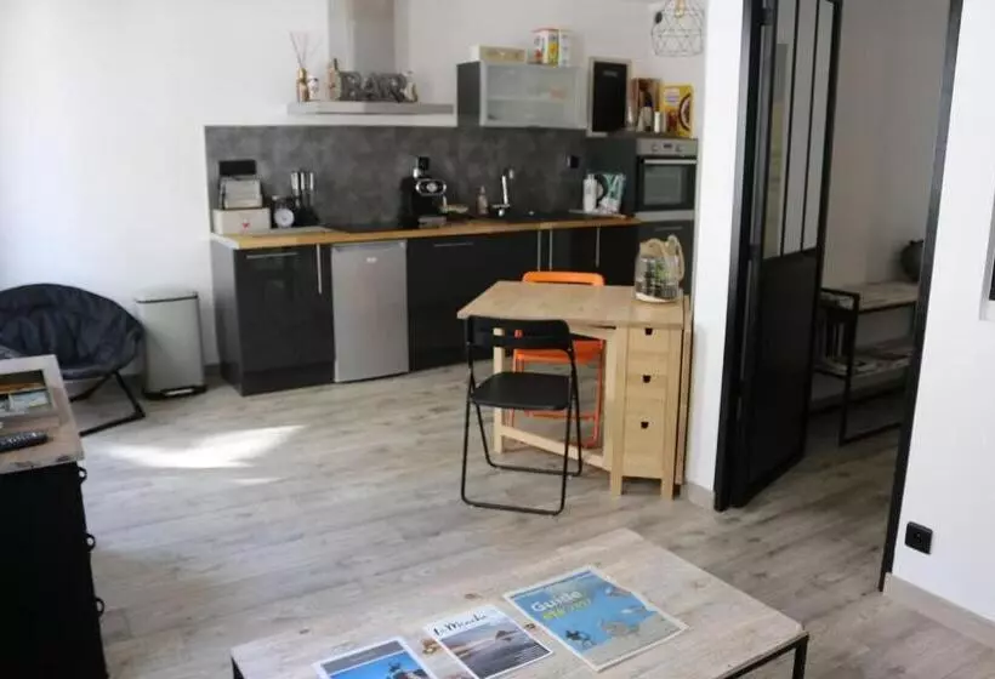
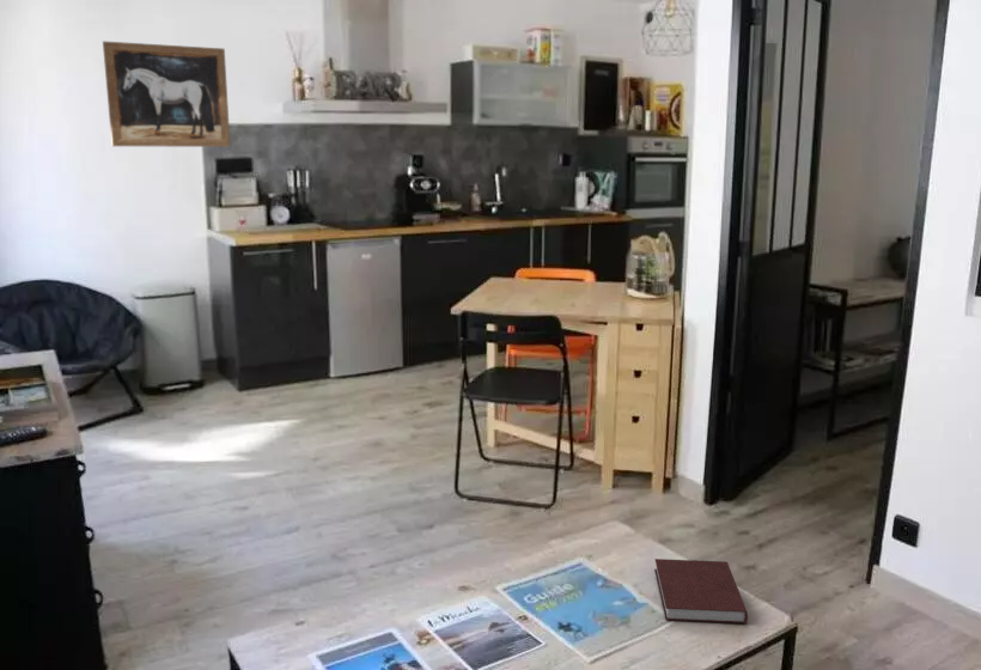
+ notebook (697, 589)
+ wall art (169, 96)
